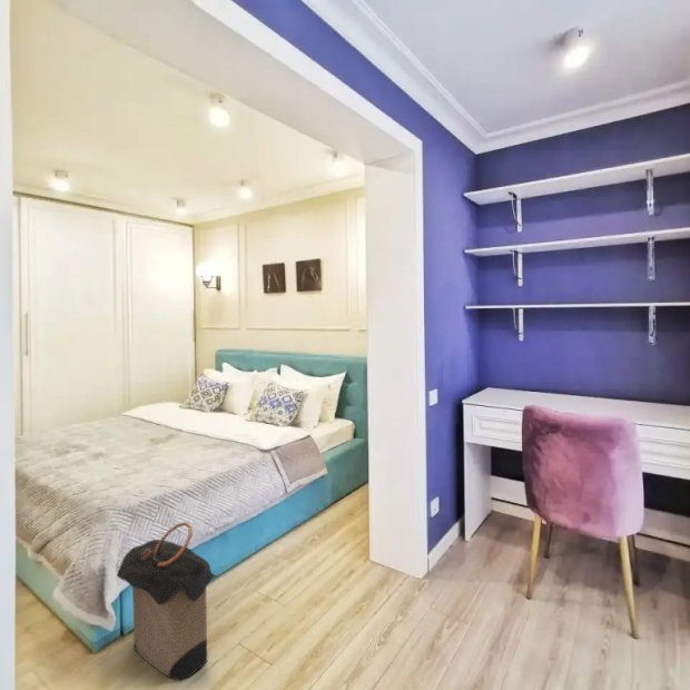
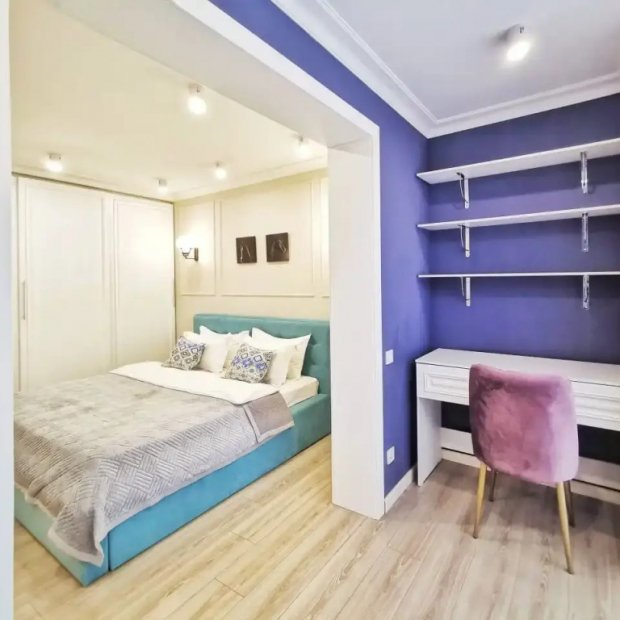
- laundry hamper (164, 589)
